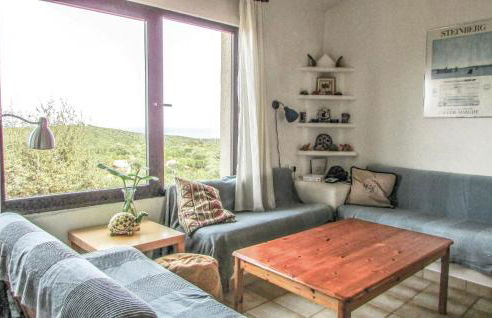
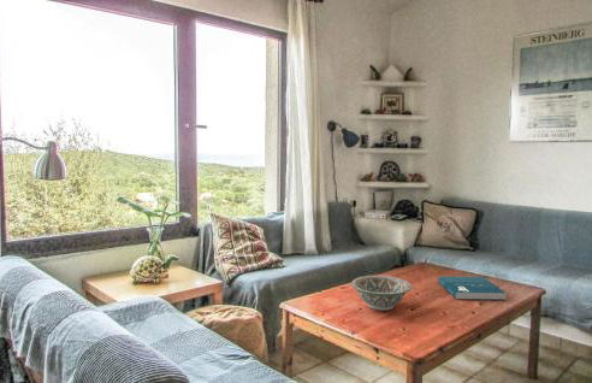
+ decorative bowl (380, 294)
+ book (469, 287)
